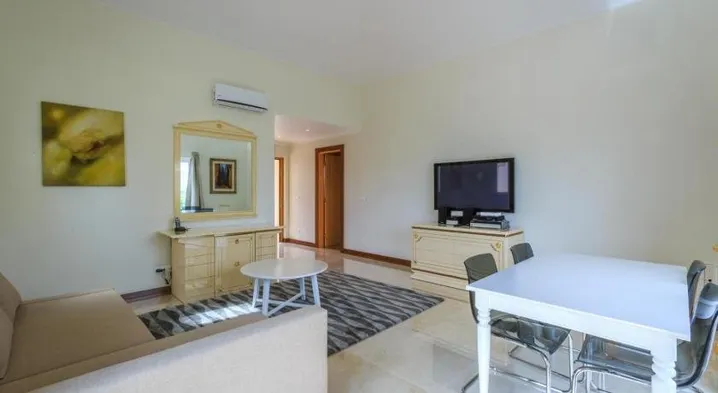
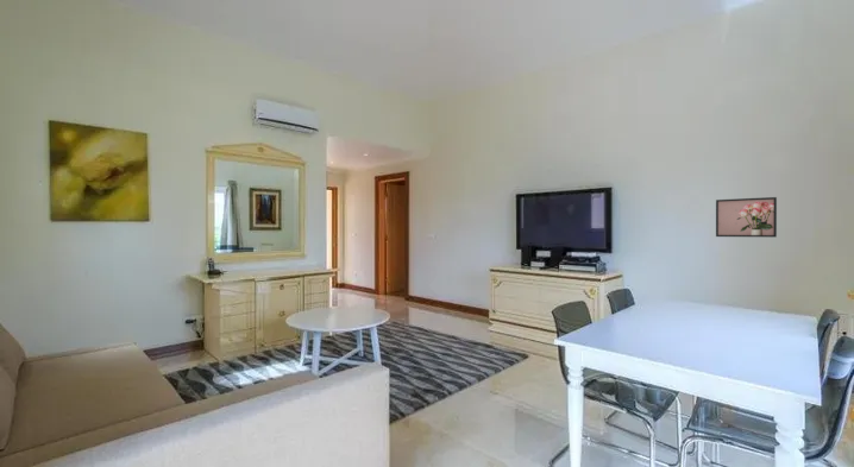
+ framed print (745, 217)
